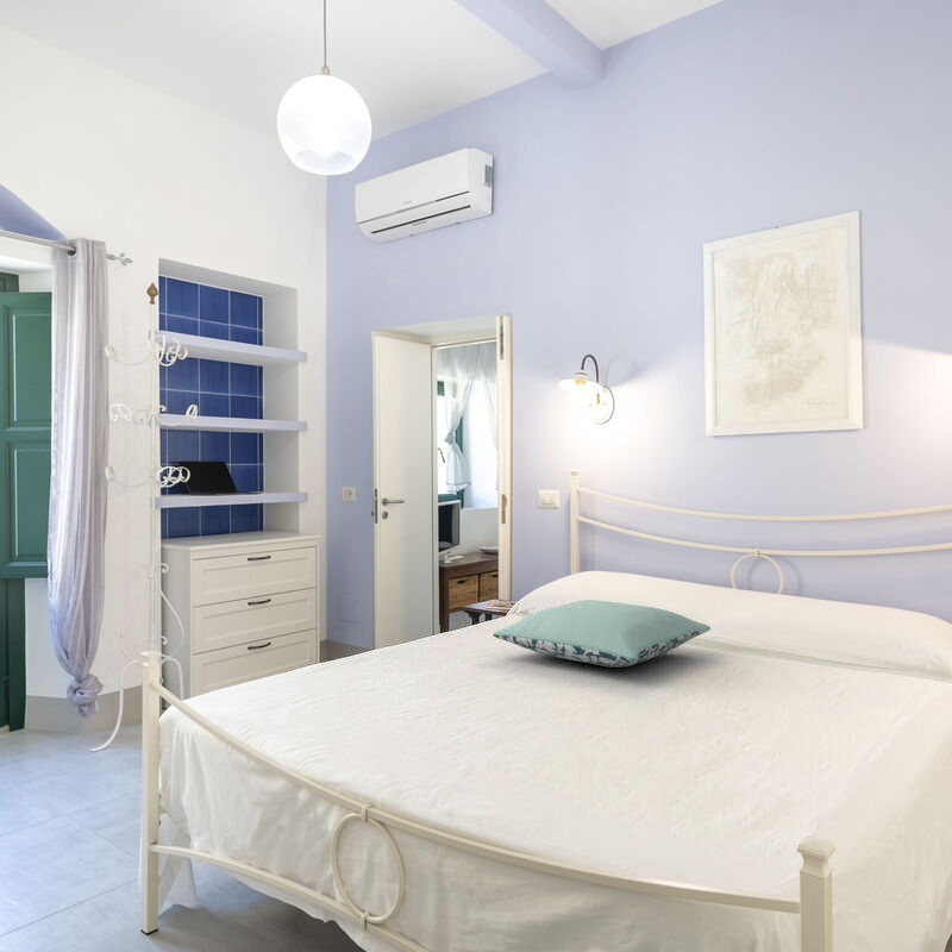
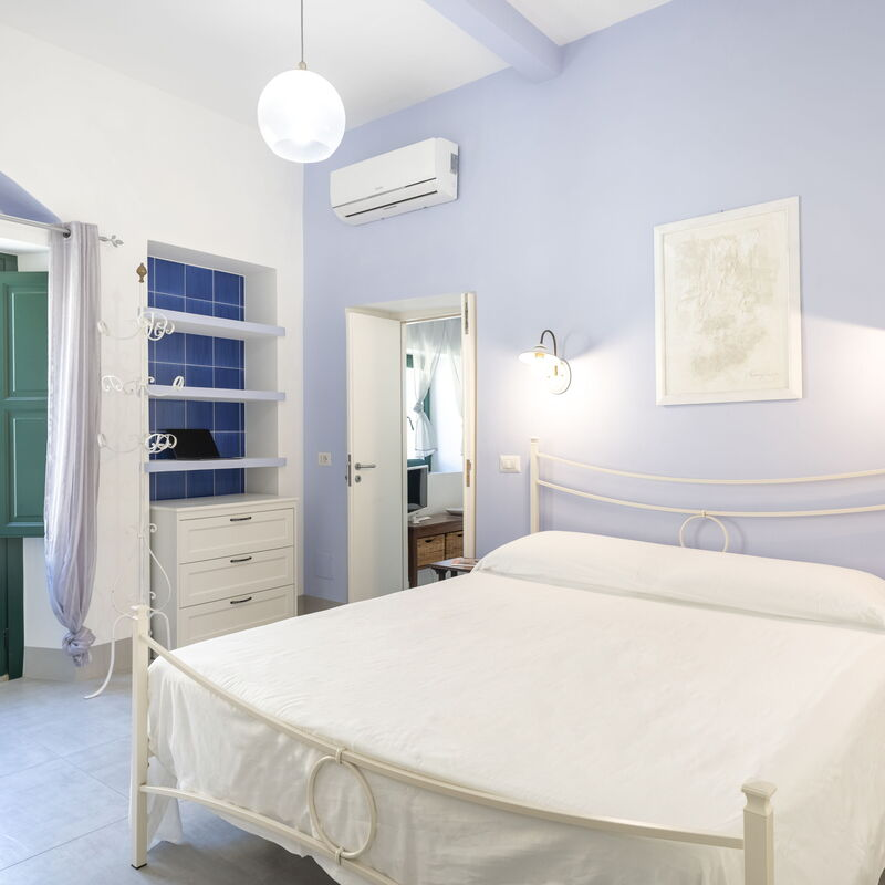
- pillow (602, 631)
